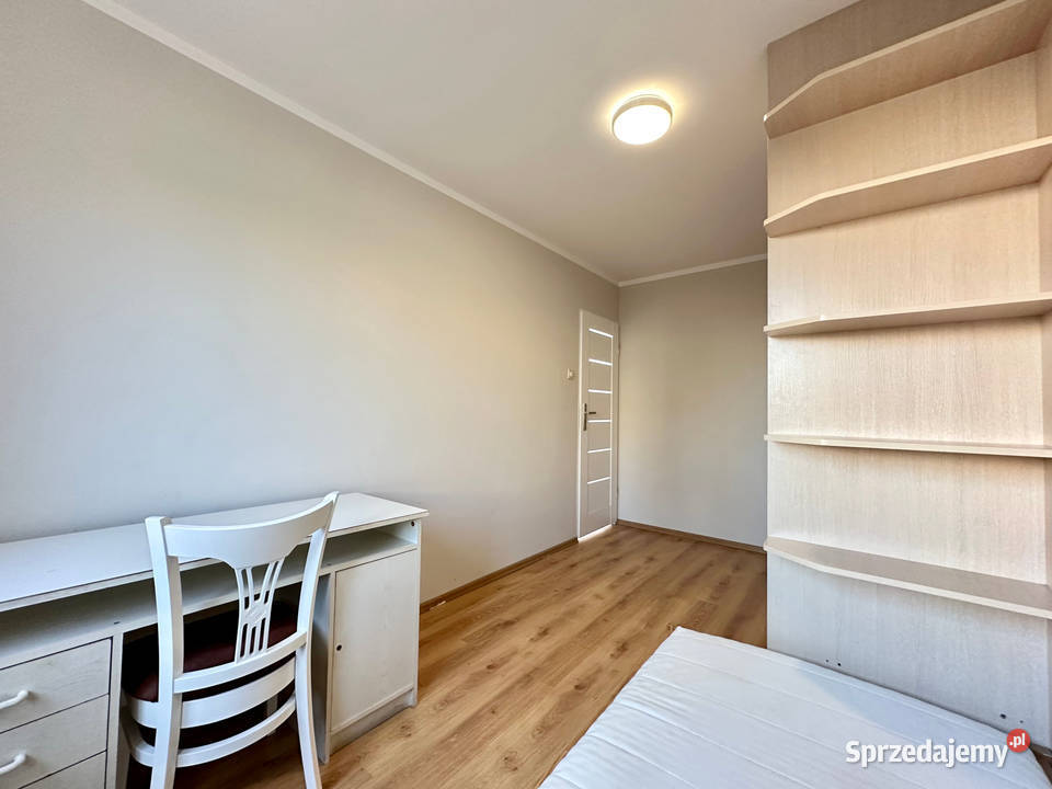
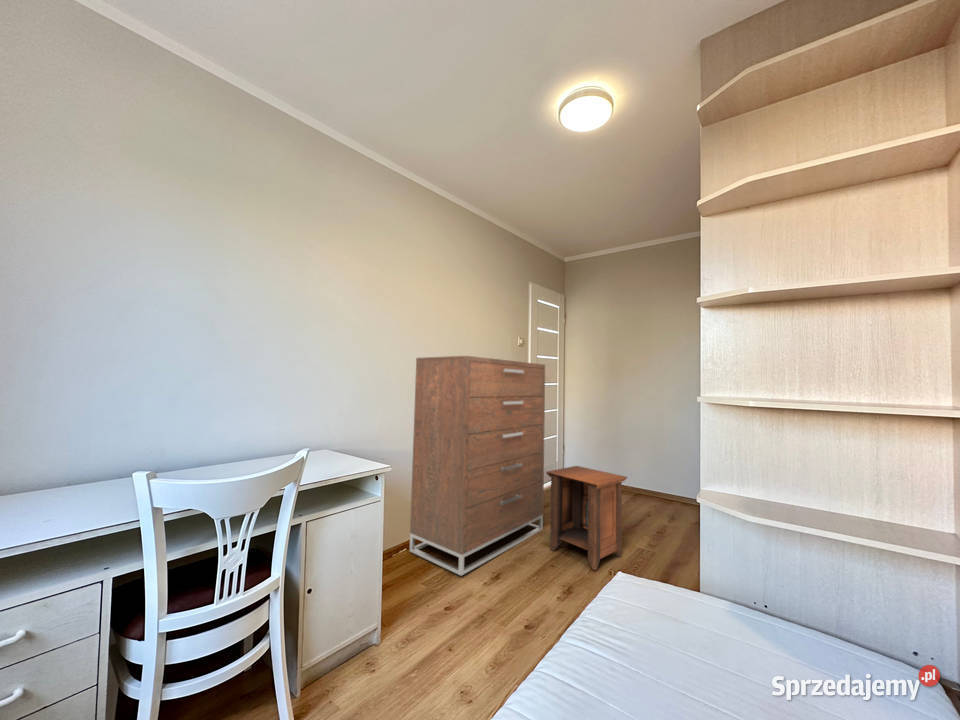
+ dresser (484, 449)
+ nightstand (585, 513)
